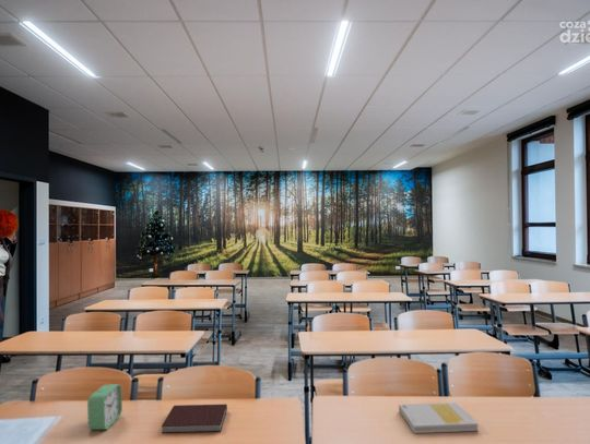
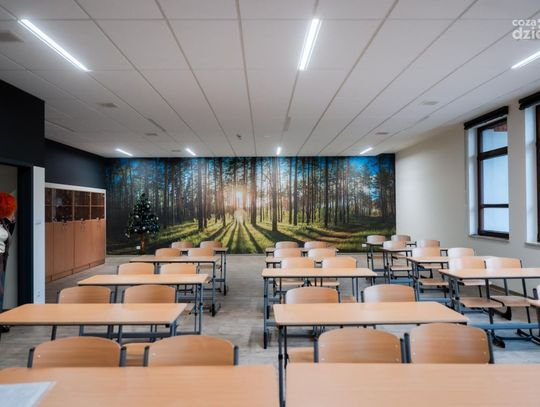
- alarm clock (105, 406)
- book (436, 417)
- notebook (196, 418)
